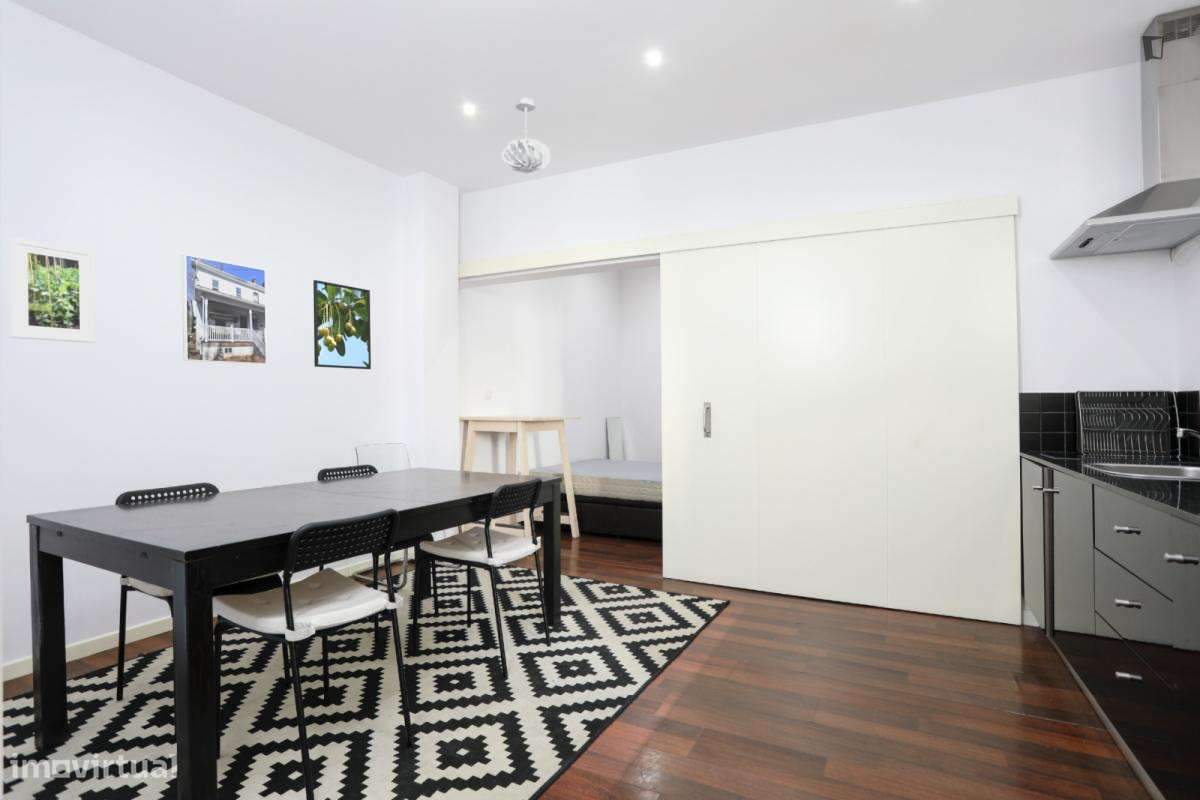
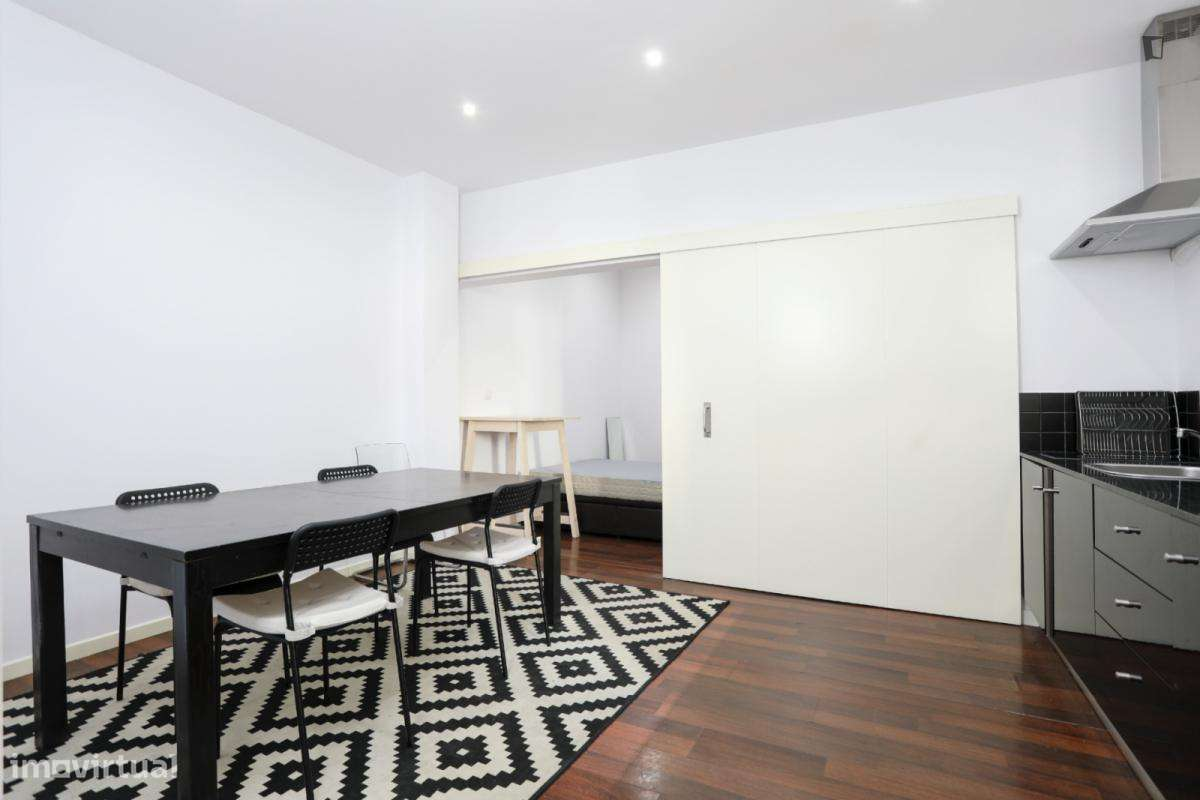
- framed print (226, 312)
- pendant light (525, 135)
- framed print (53, 292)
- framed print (343, 326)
